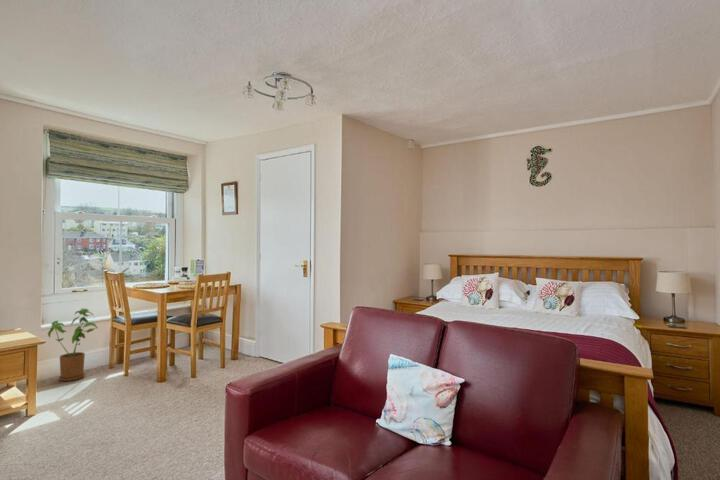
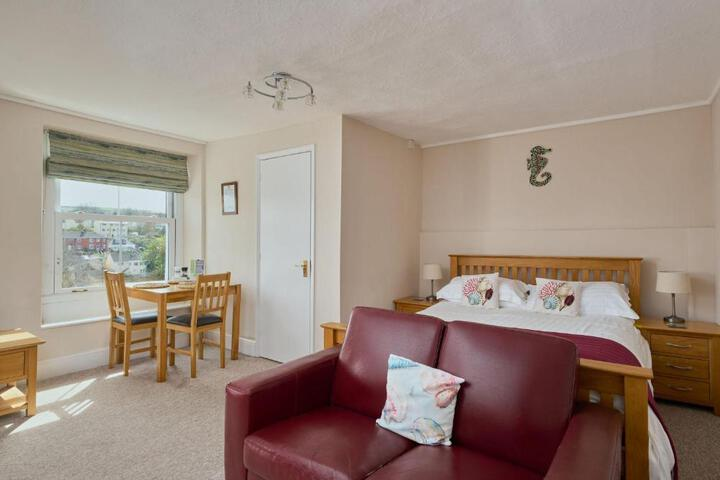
- house plant (76, 343)
